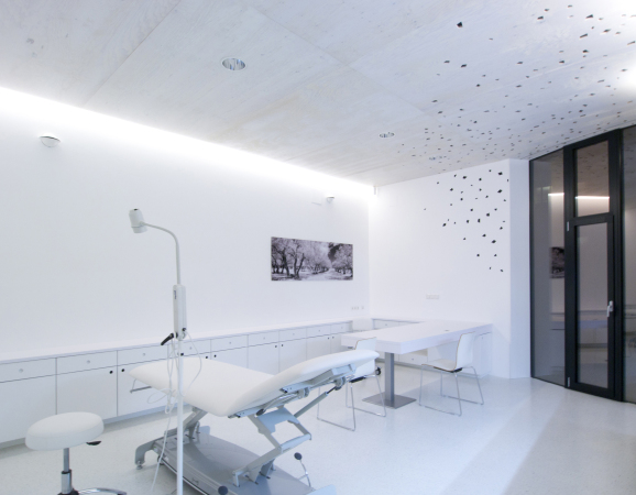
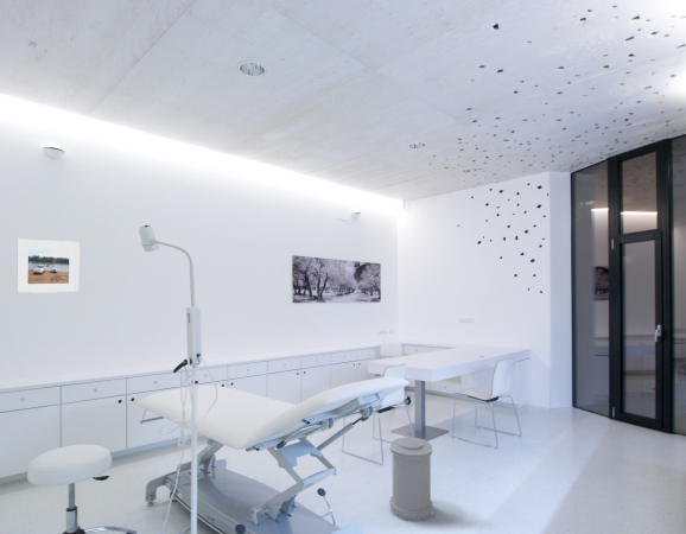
+ trash can (411, 476)
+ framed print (49, 266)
